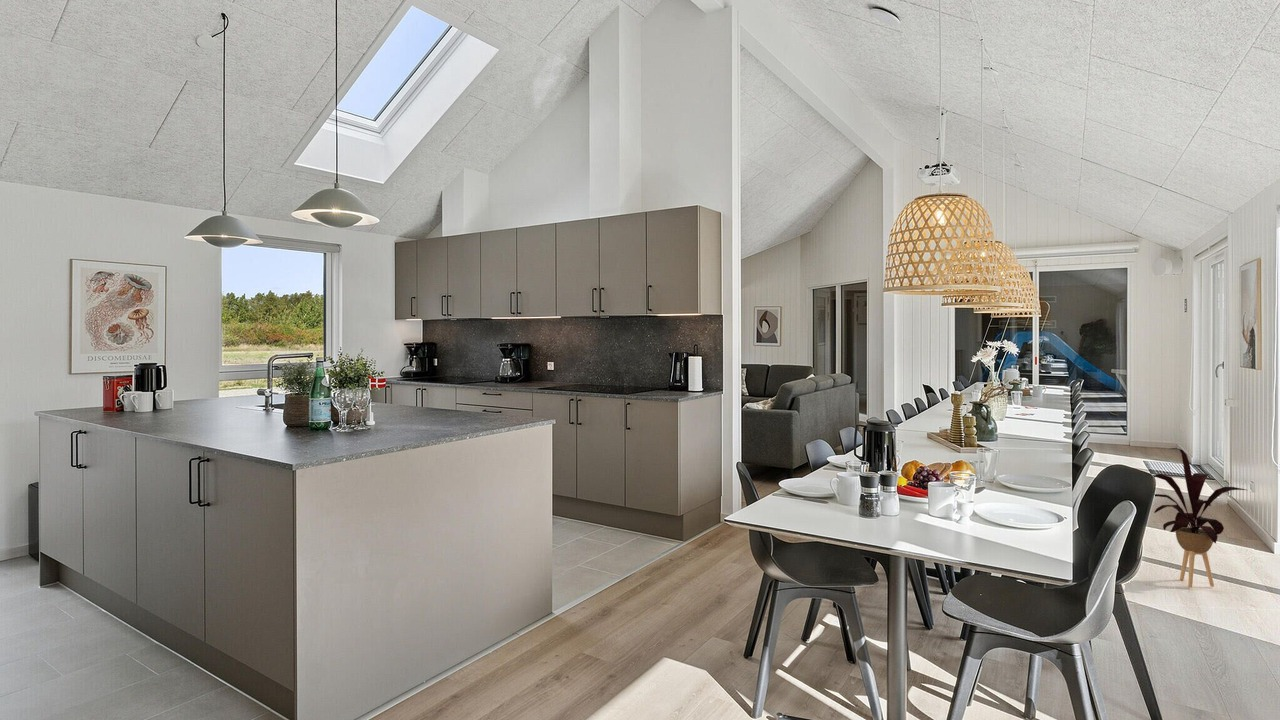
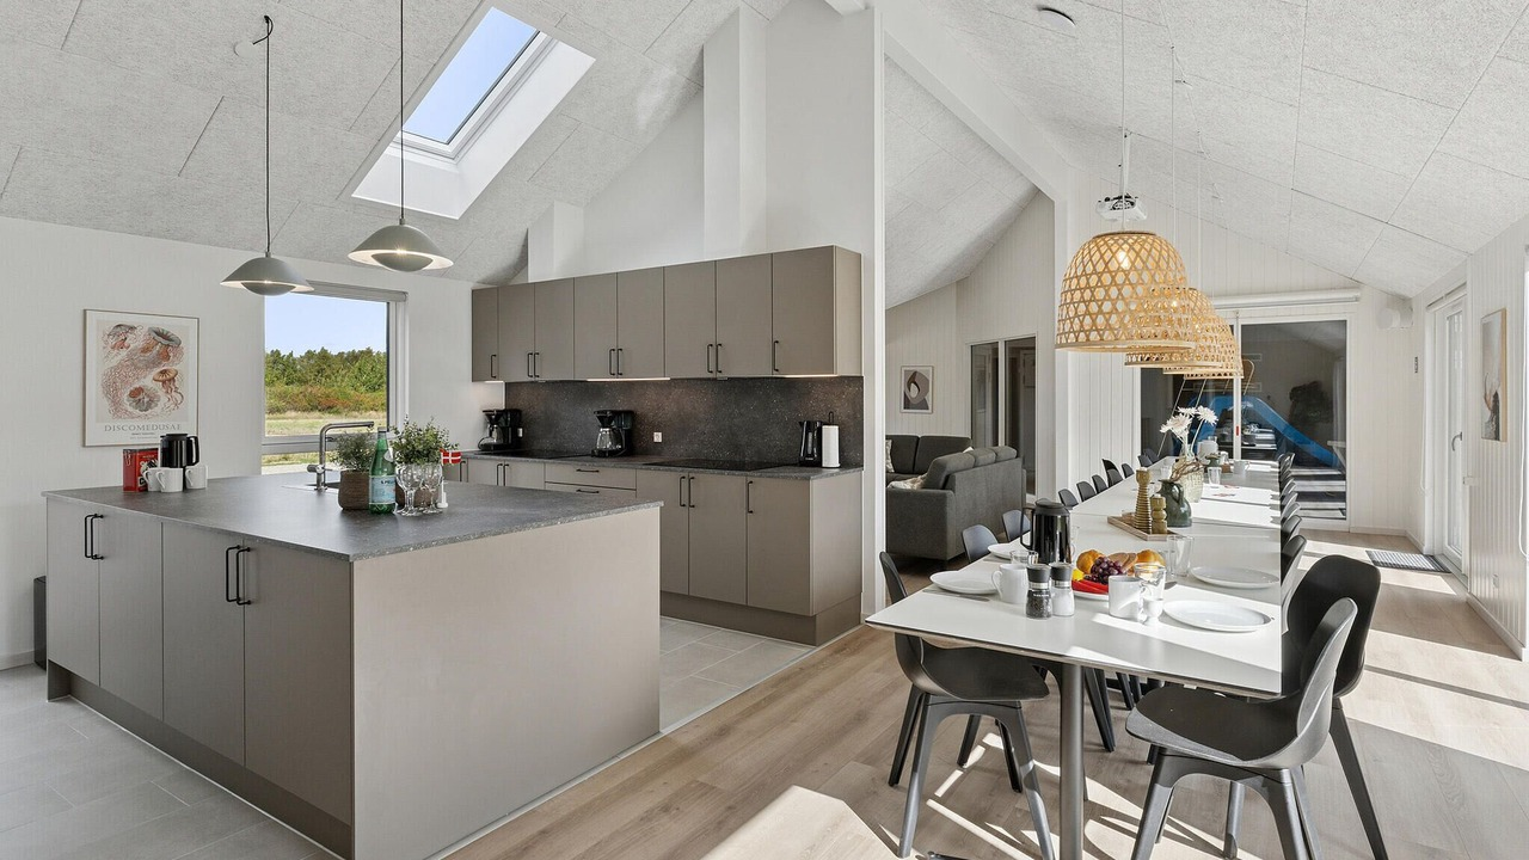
- house plant (1186, 514)
